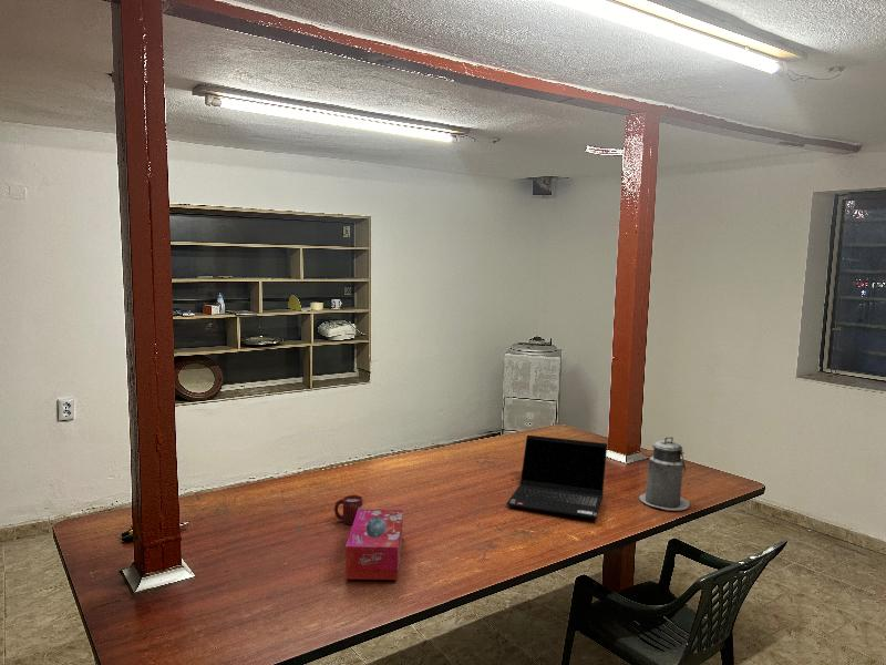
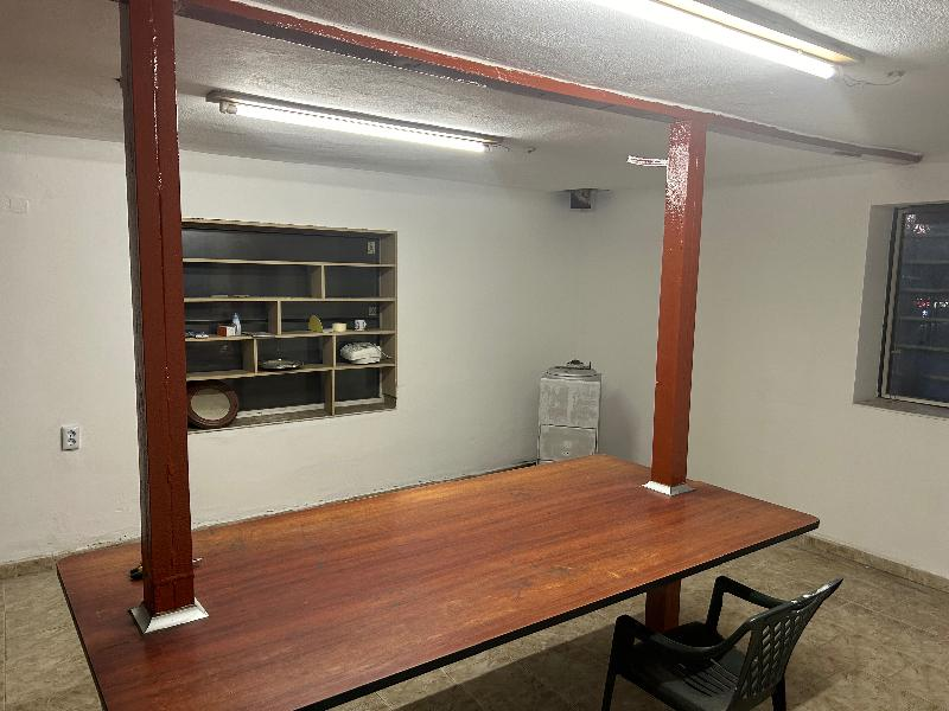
- laptop computer (558, 474)
- canister (666, 469)
- tissue box (375, 542)
- cup (348, 509)
